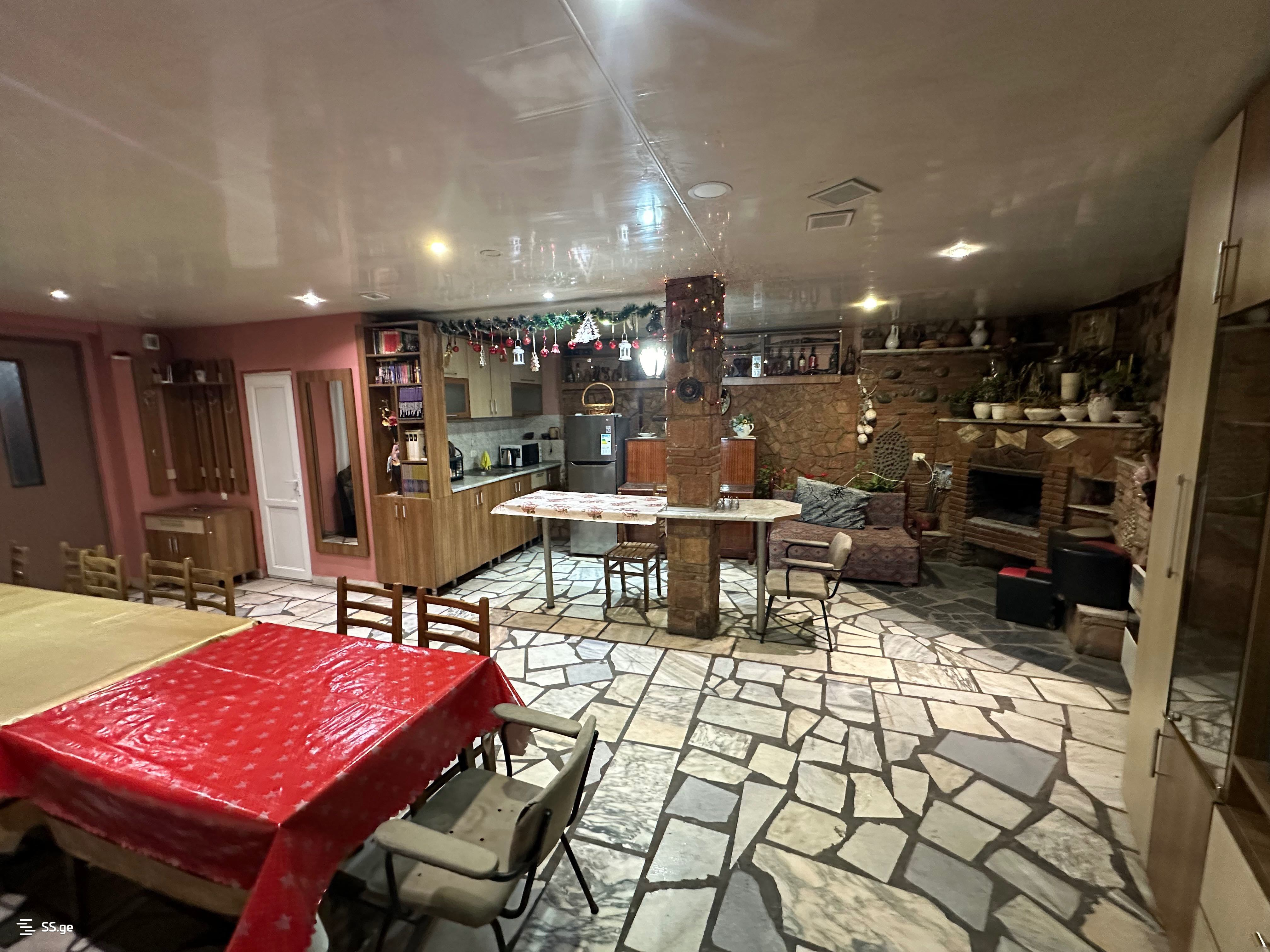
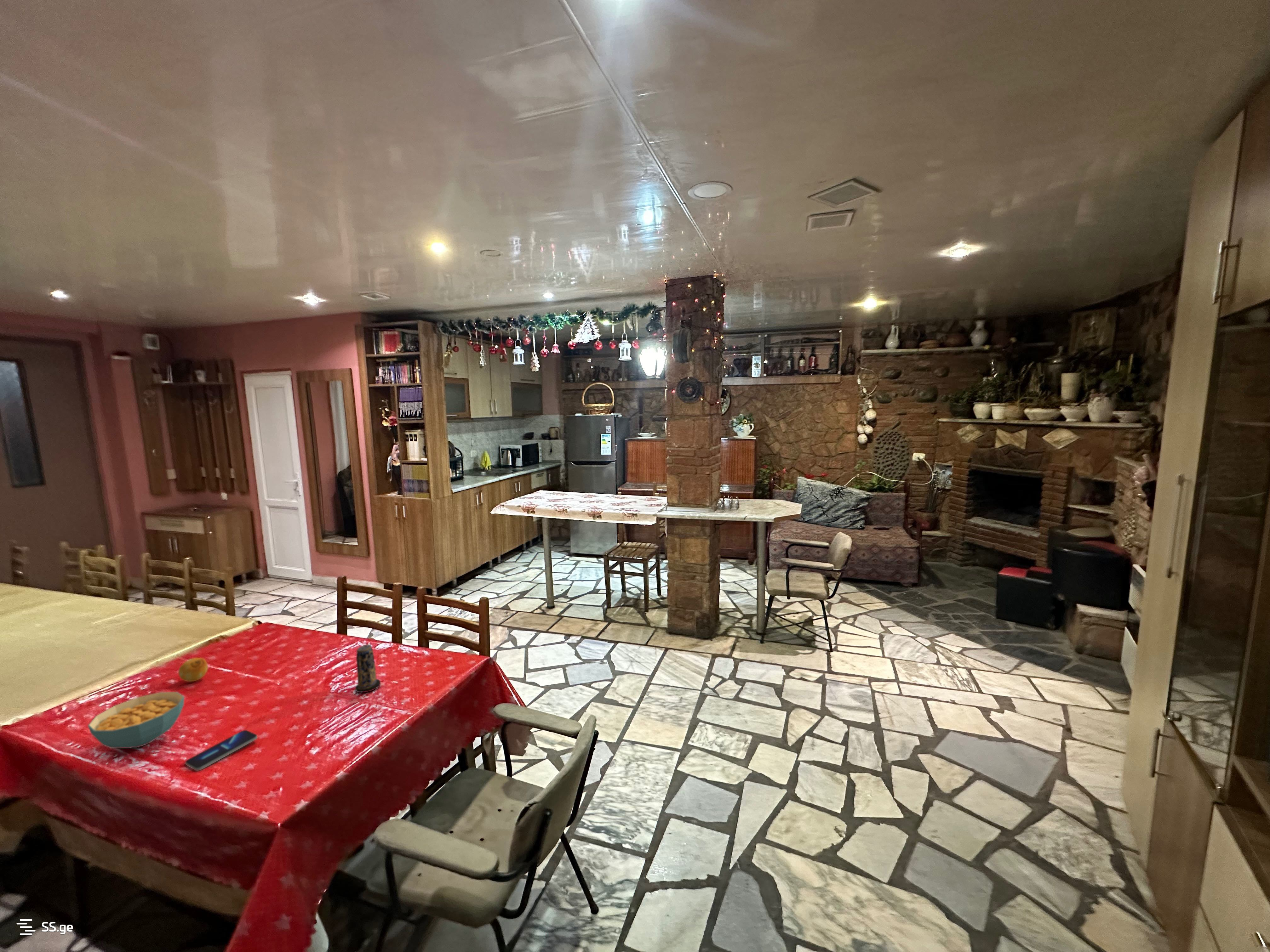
+ candle (366, 667)
+ cereal bowl (140, 726)
+ fruit (193, 669)
+ smartphone (222, 749)
